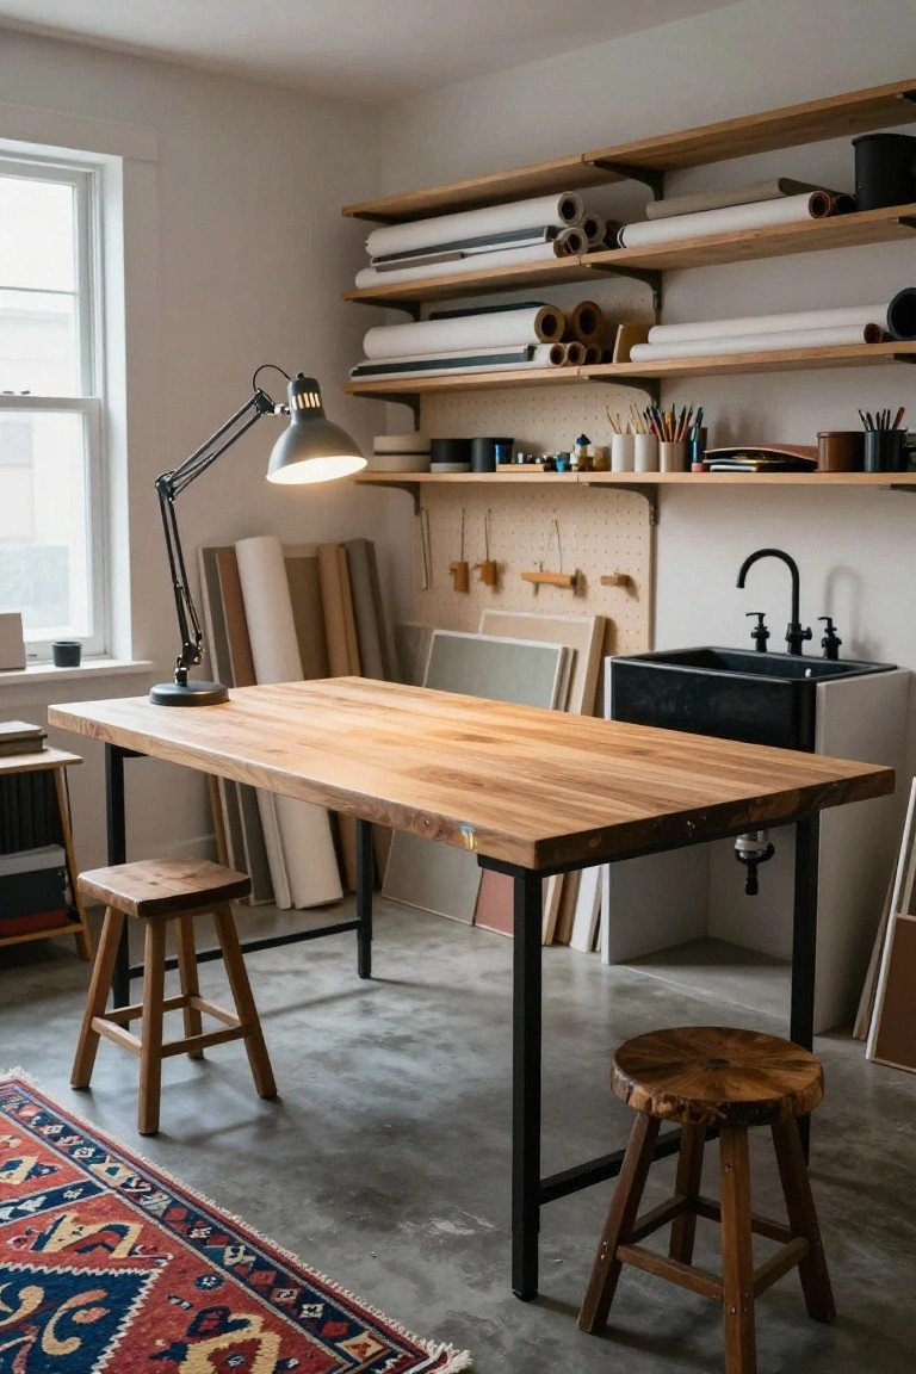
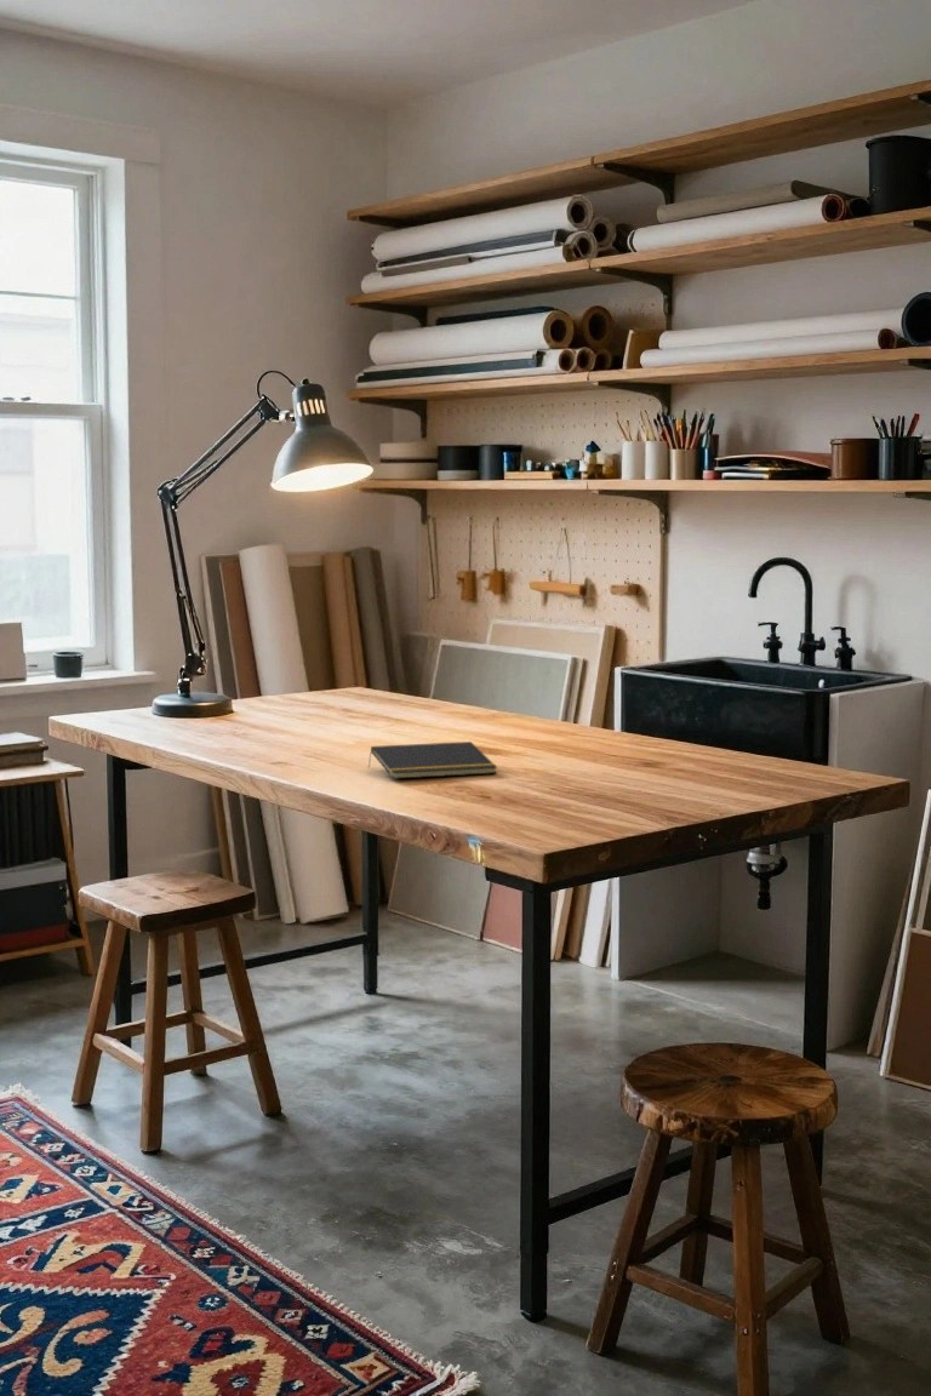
+ notepad (433, 759)
